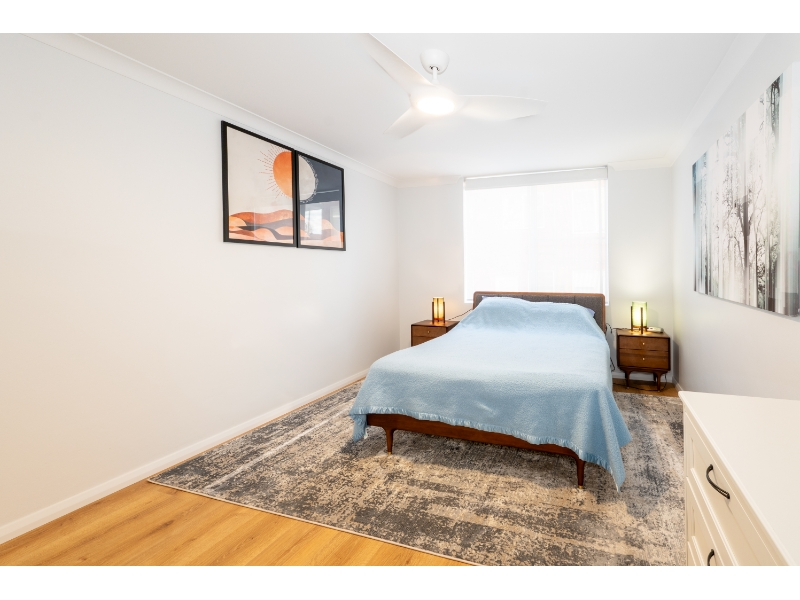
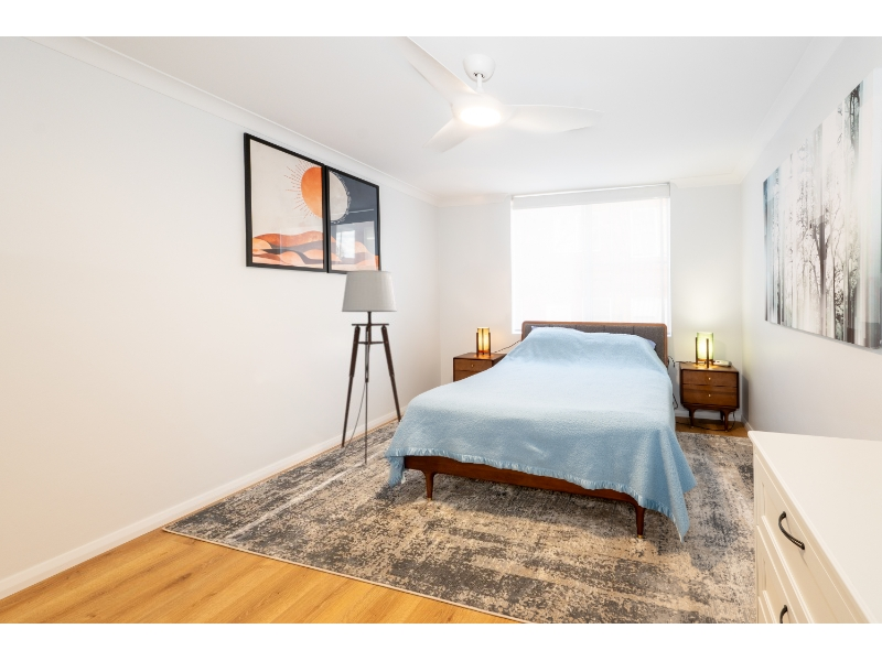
+ floor lamp (355, 364)
